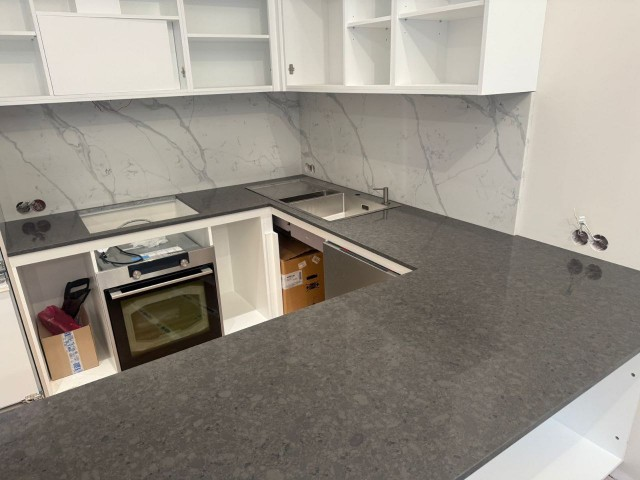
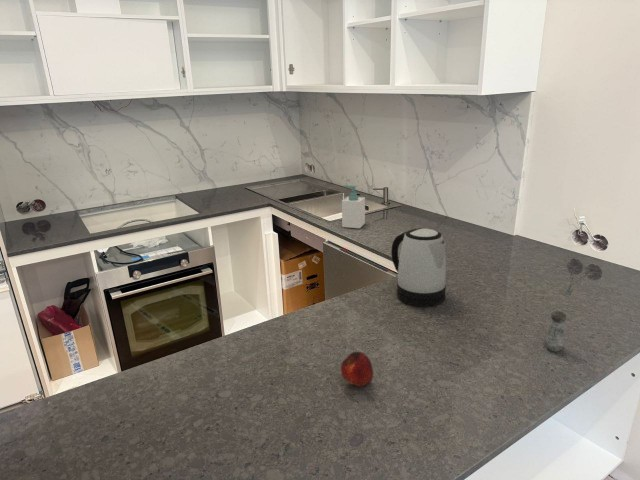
+ kettle (416, 262)
+ salt shaker (556, 330)
+ apple (357, 369)
+ soap bottle (353, 205)
